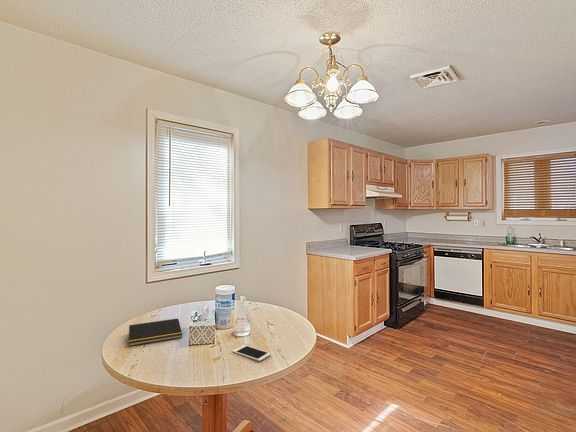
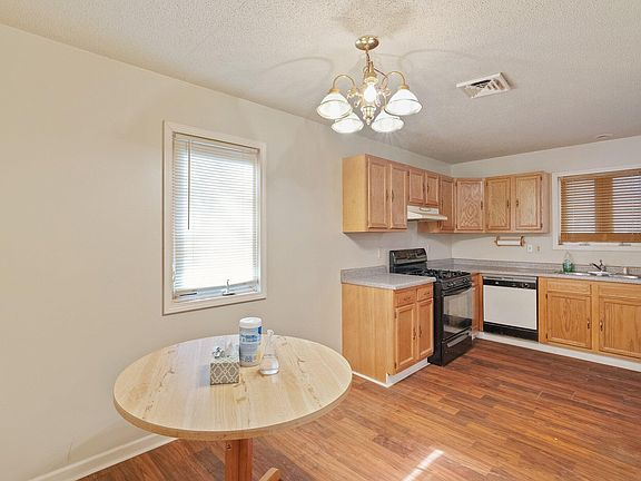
- notepad (155, 331)
- cell phone (251, 352)
